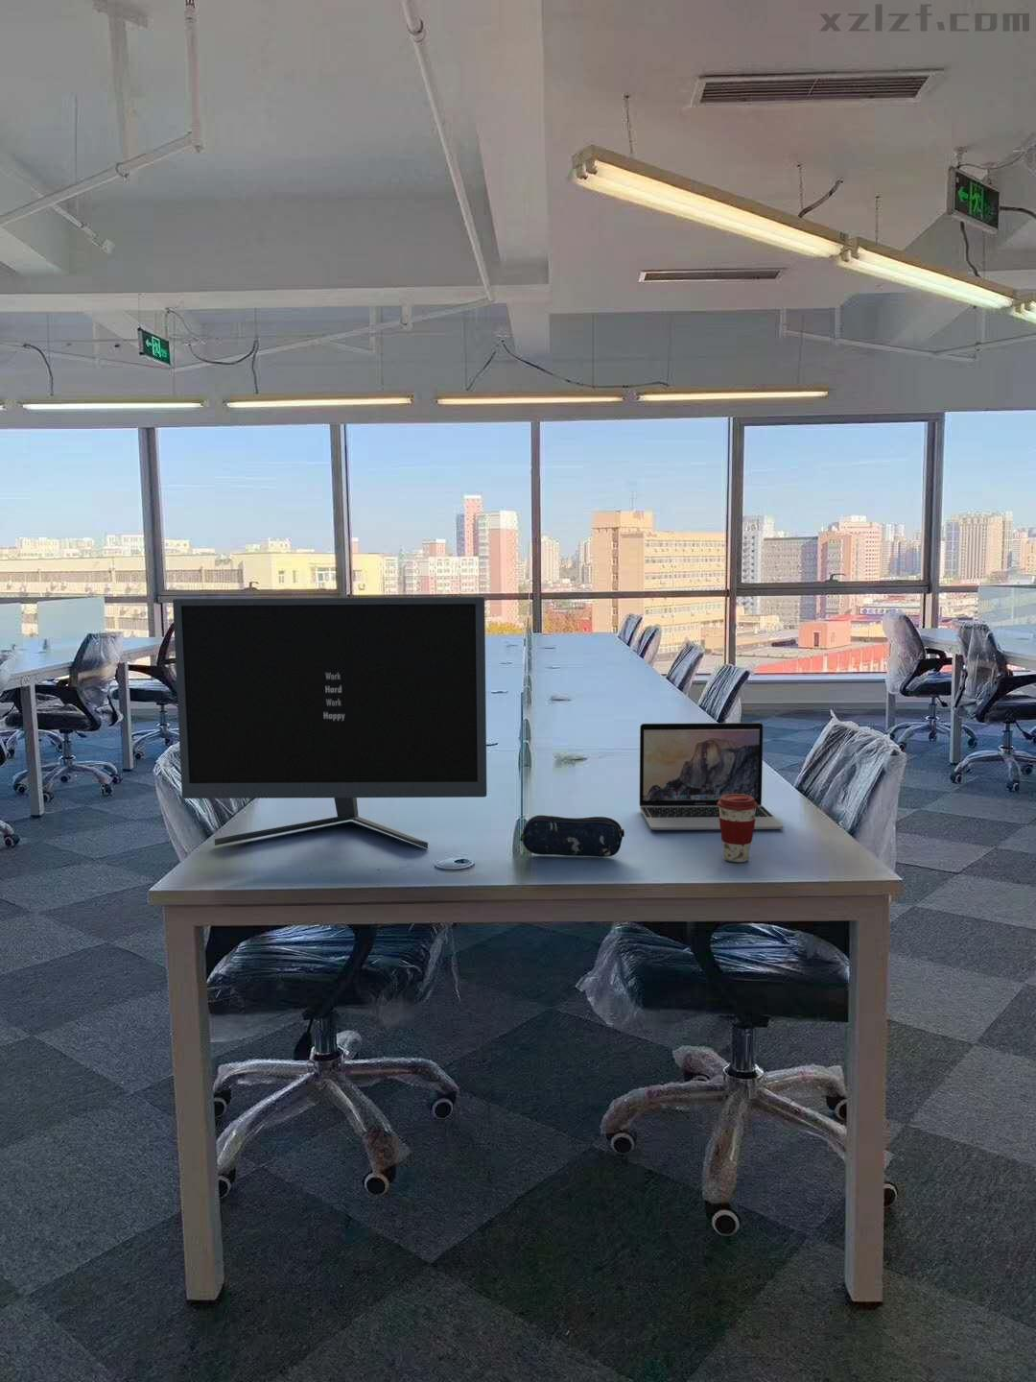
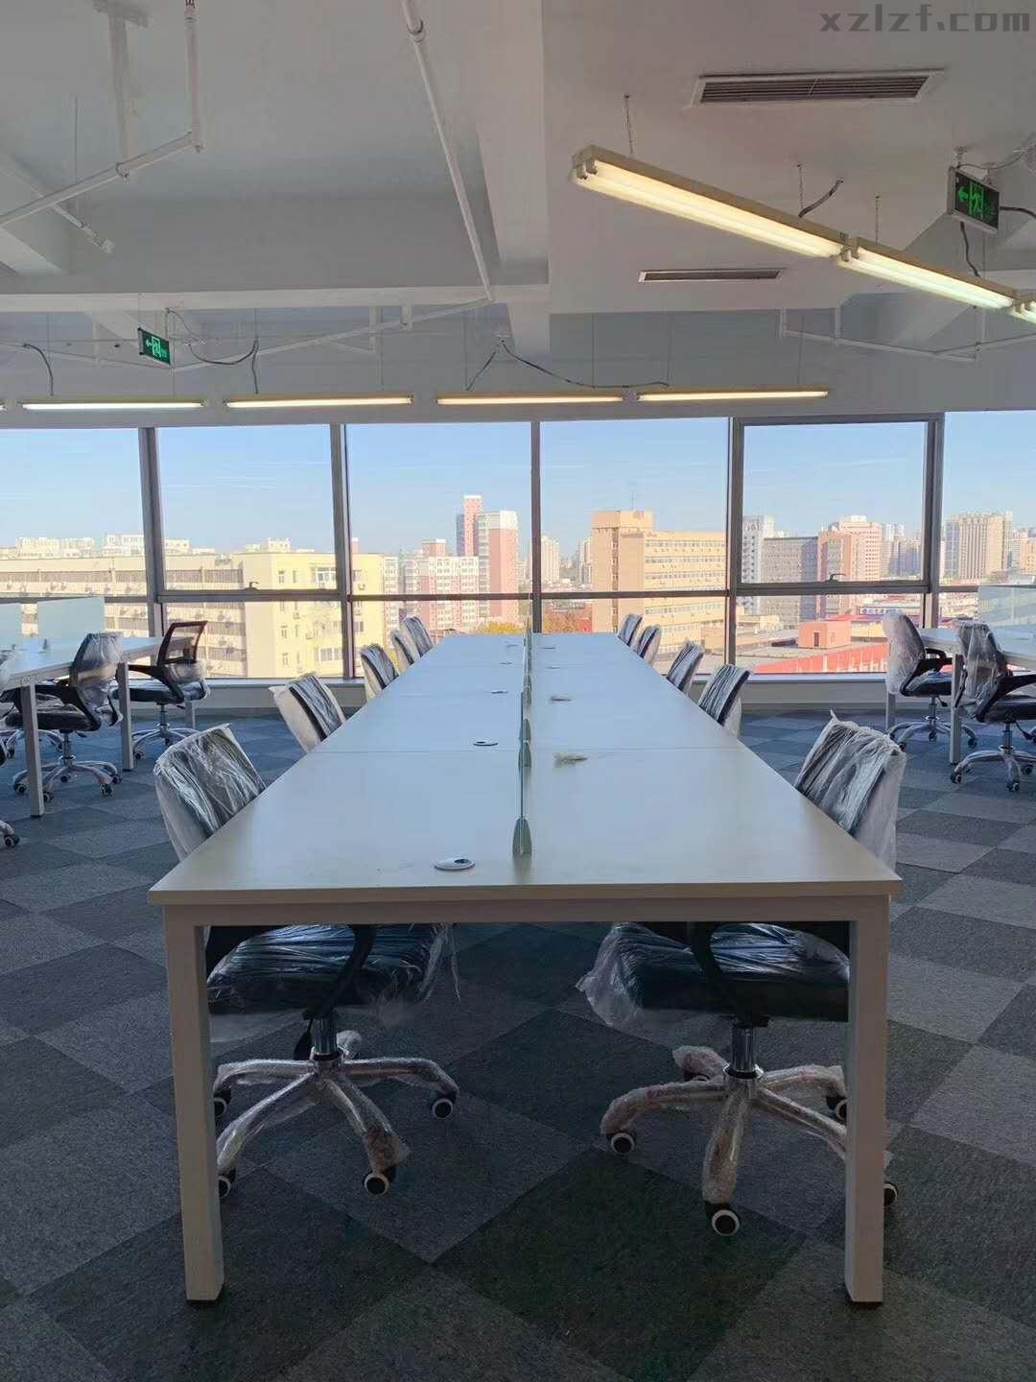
- coffee cup (737, 827)
- monitor (335, 717)
- laptop (708, 775)
- pencil case (571, 836)
